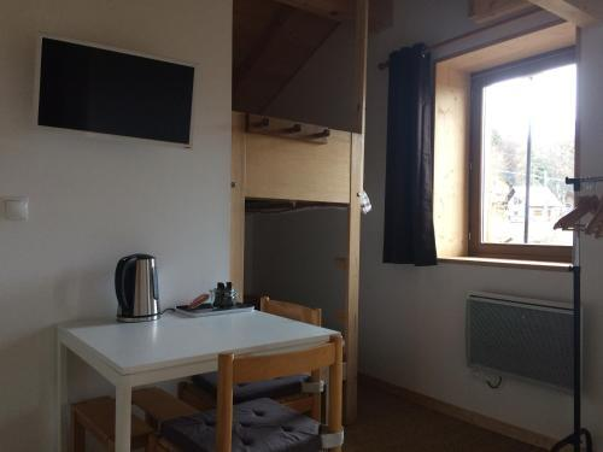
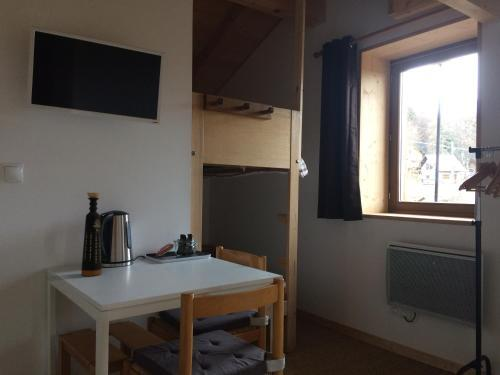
+ bottle (92, 233)
